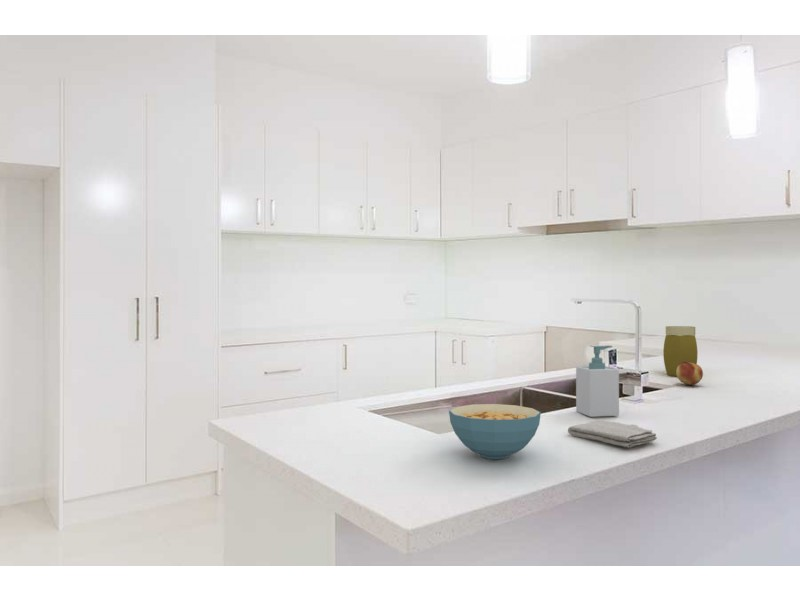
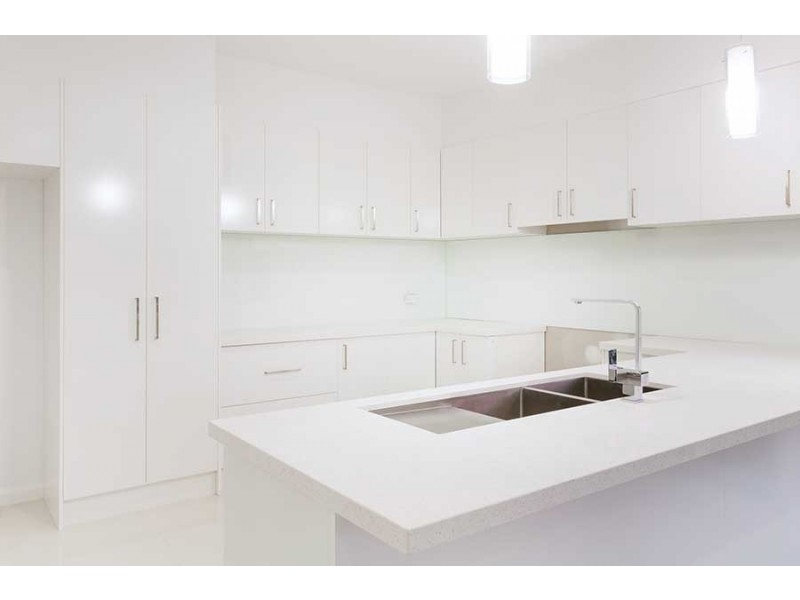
- jar (680, 350)
- washcloth (611, 432)
- soap bottle (597, 379)
- cereal bowl (494, 433)
- fruit (689, 373)
